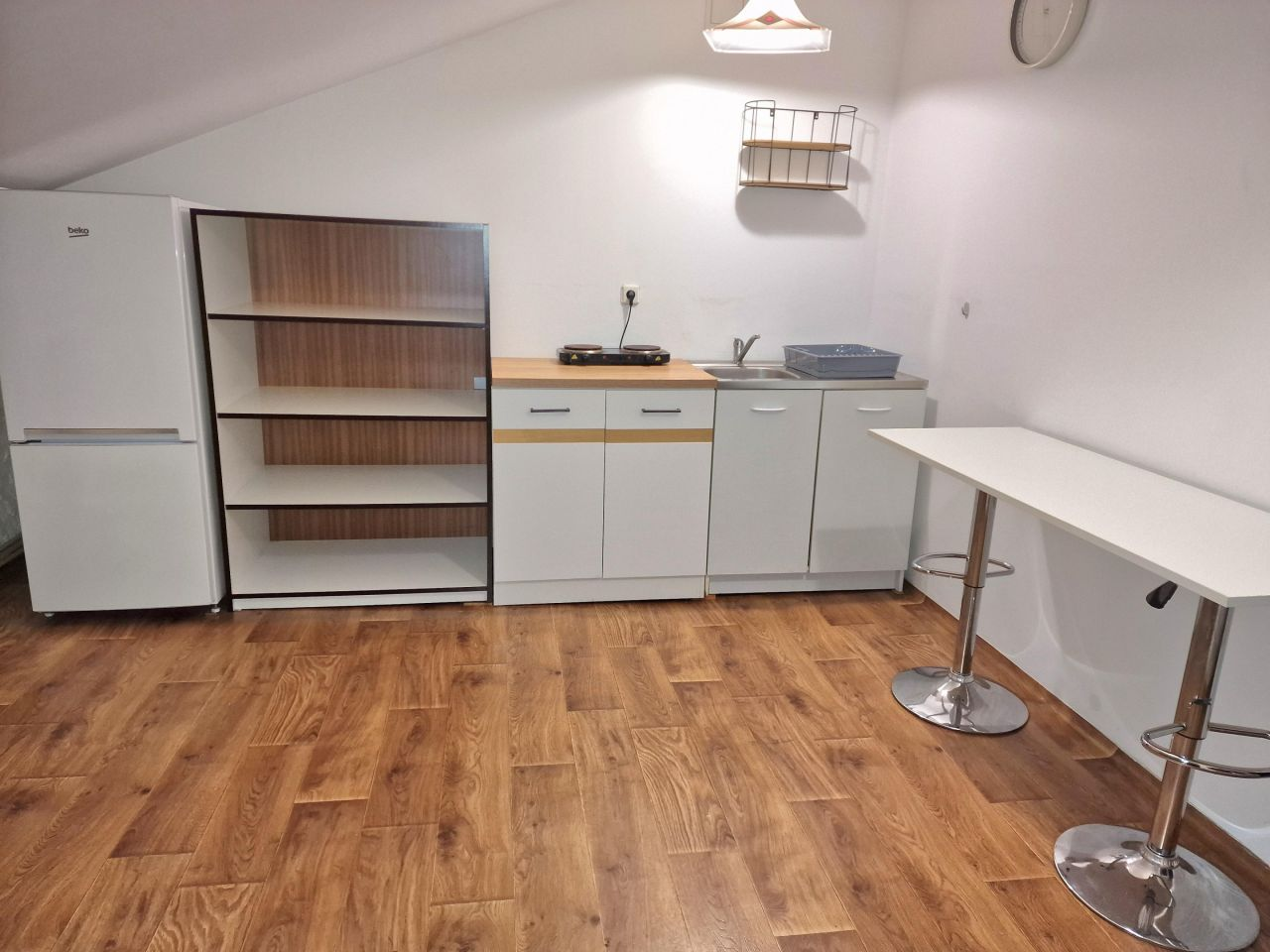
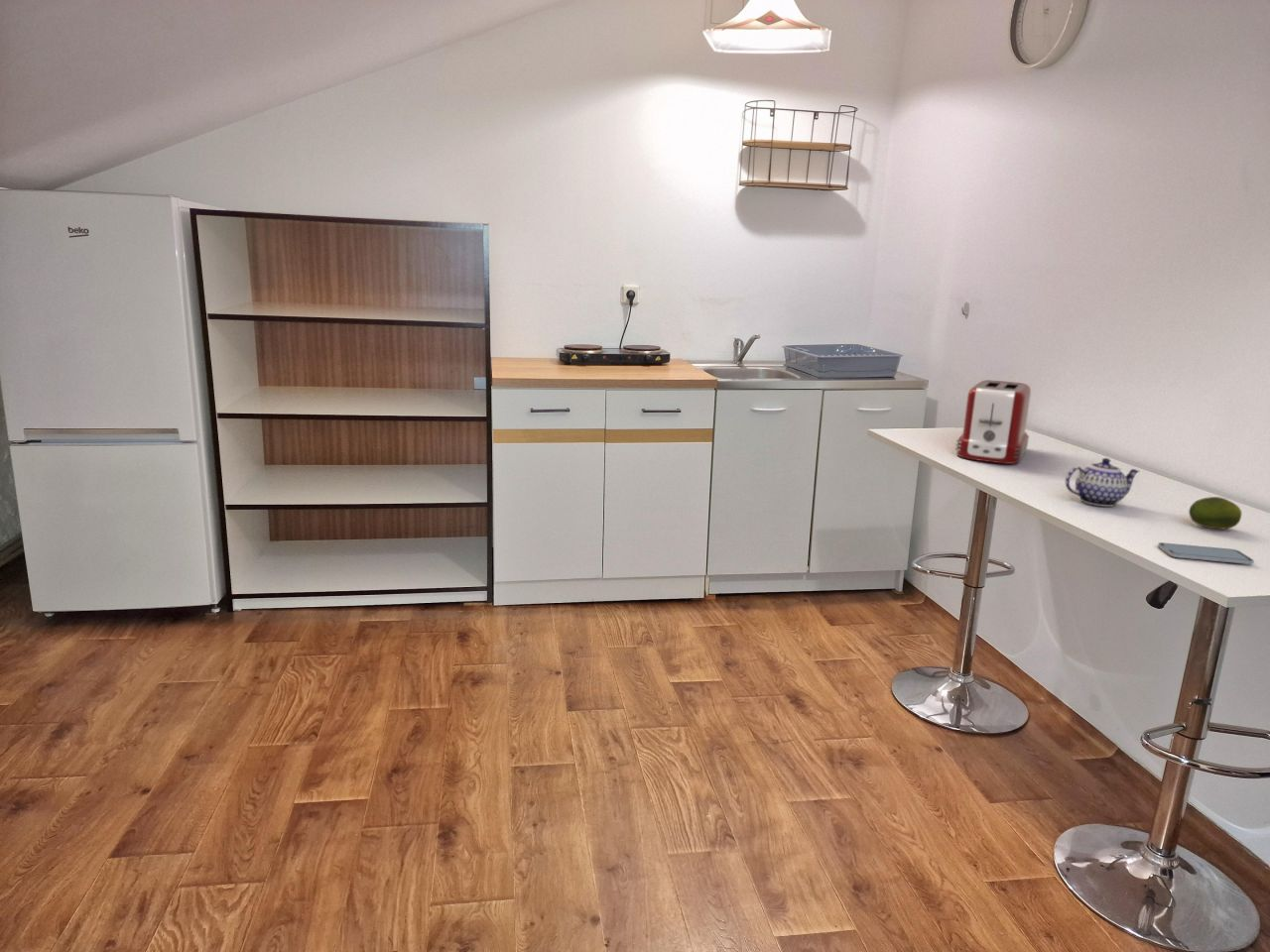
+ smartphone (1205, 552)
+ toaster (996, 418)
+ teapot (1101, 480)
+ fruit (1213, 512)
